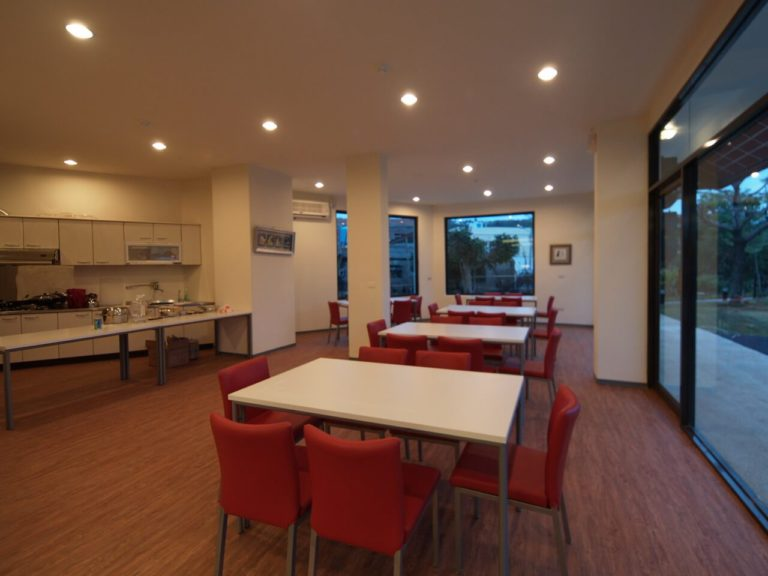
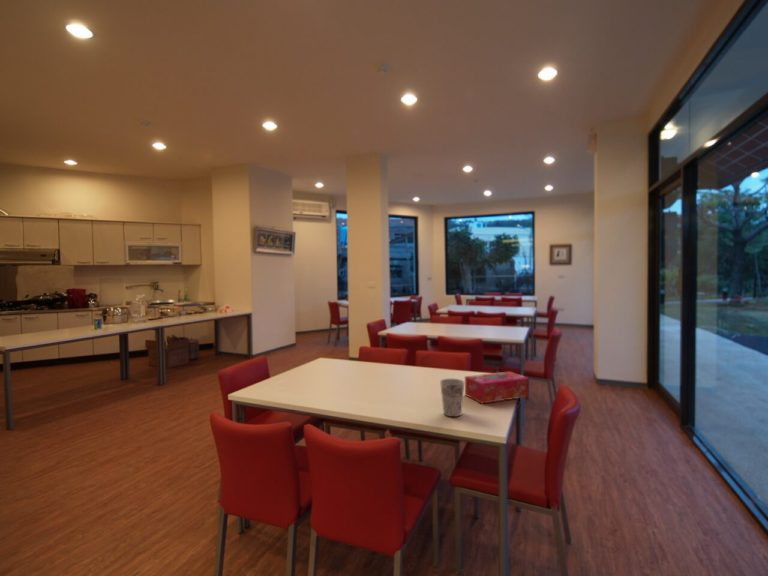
+ cup (452, 397)
+ tissue box (496, 386)
